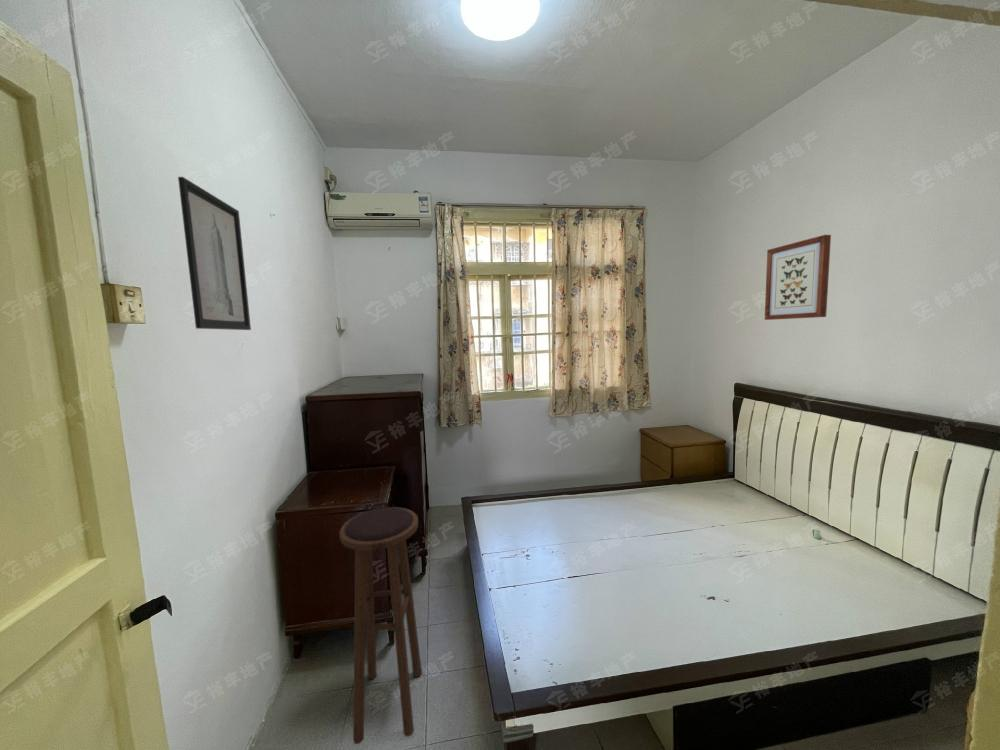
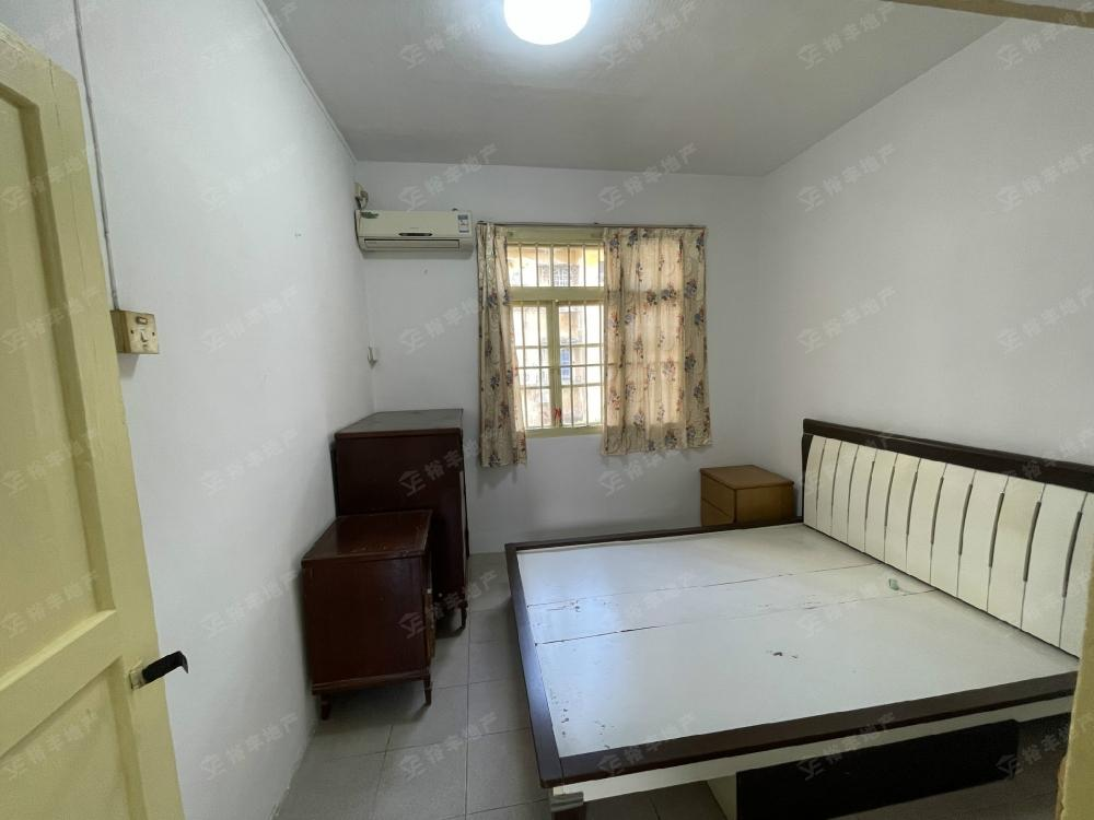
- wall art (219, 263)
- stool (392, 609)
- wall art (794, 281)
